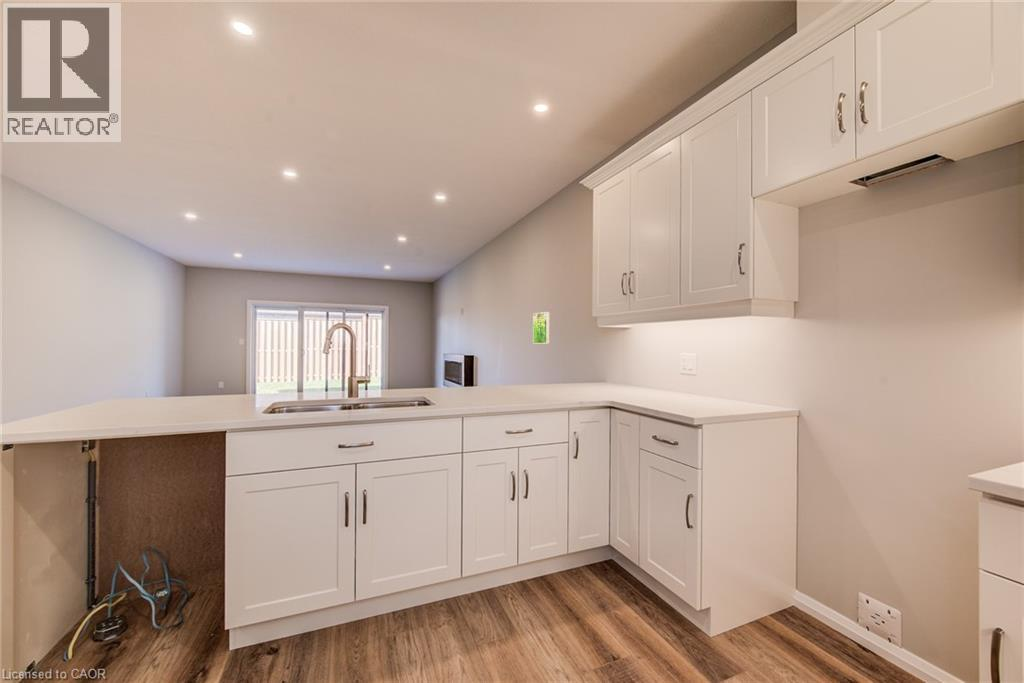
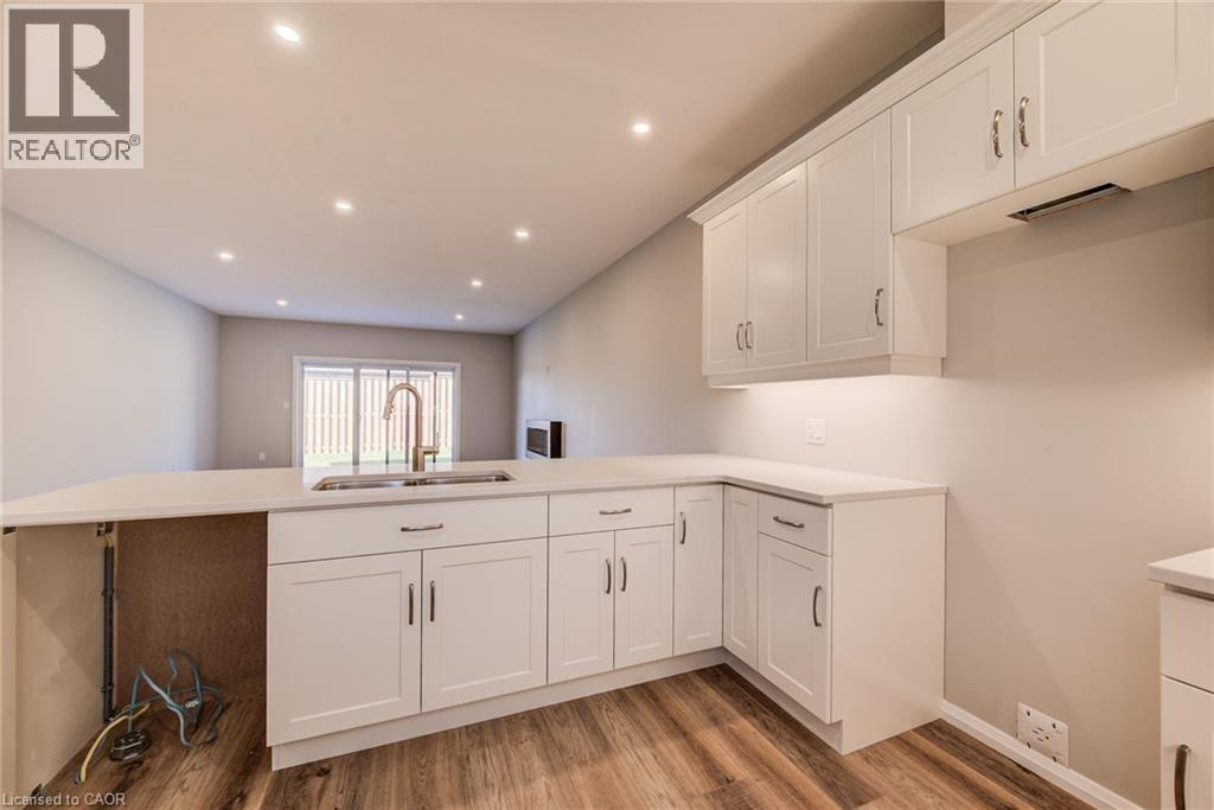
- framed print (541, 328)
